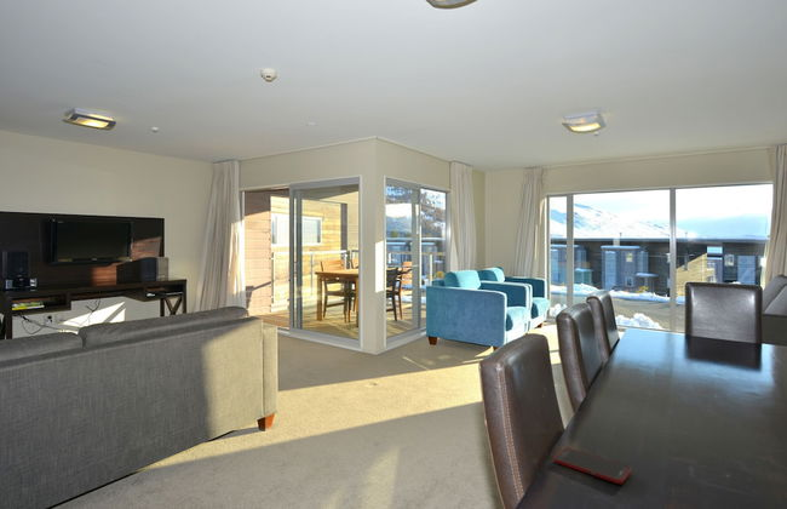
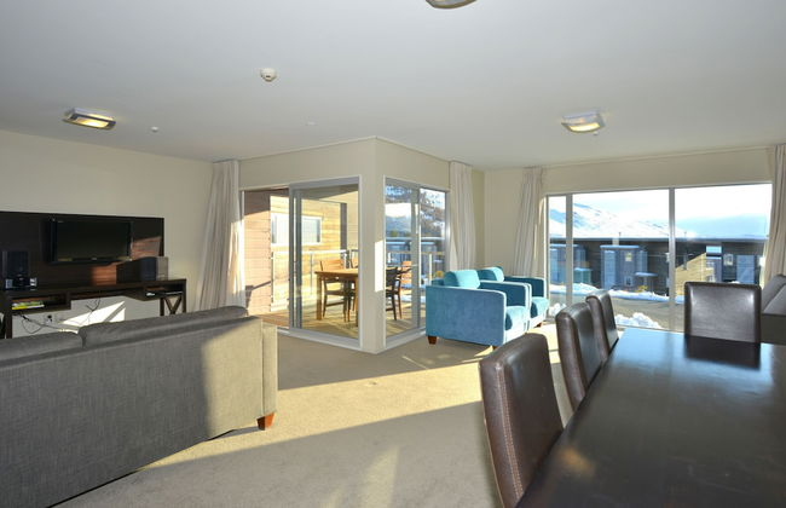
- cell phone (591, 464)
